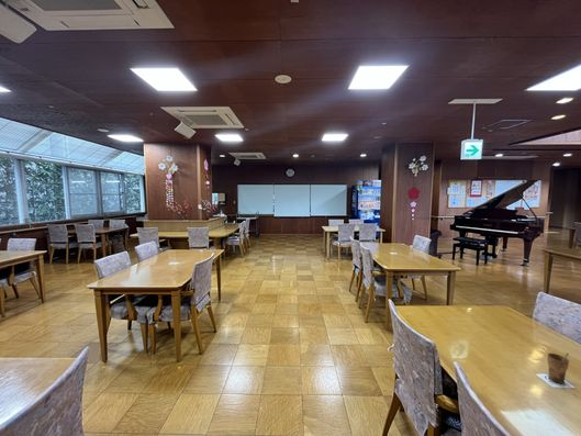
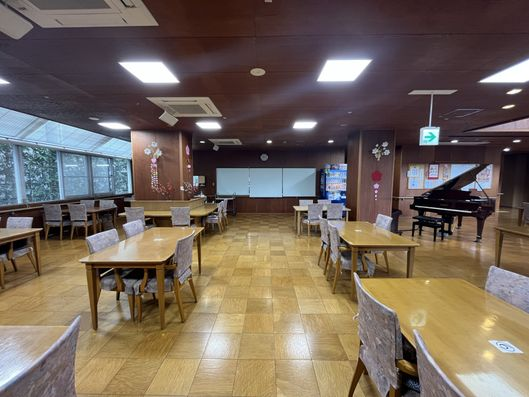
- cup (557, 366)
